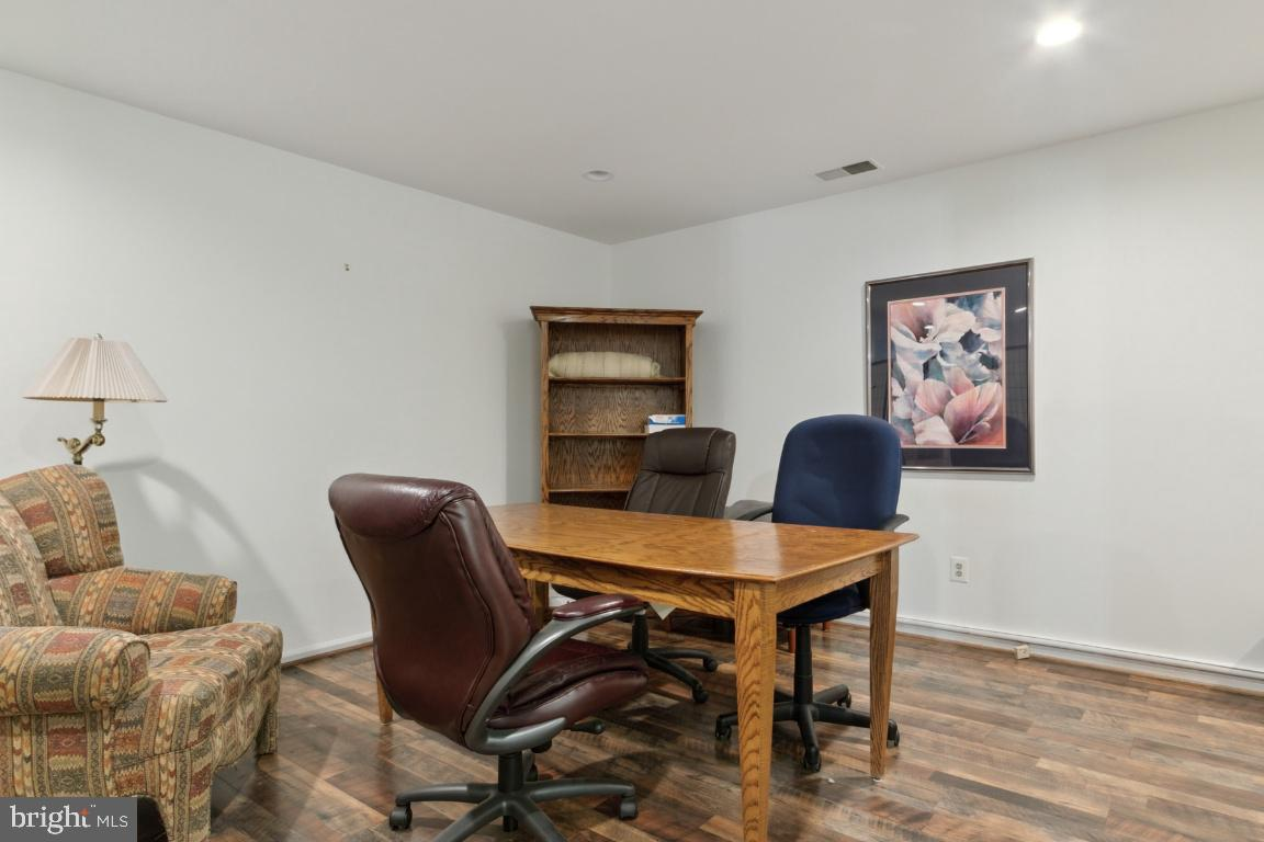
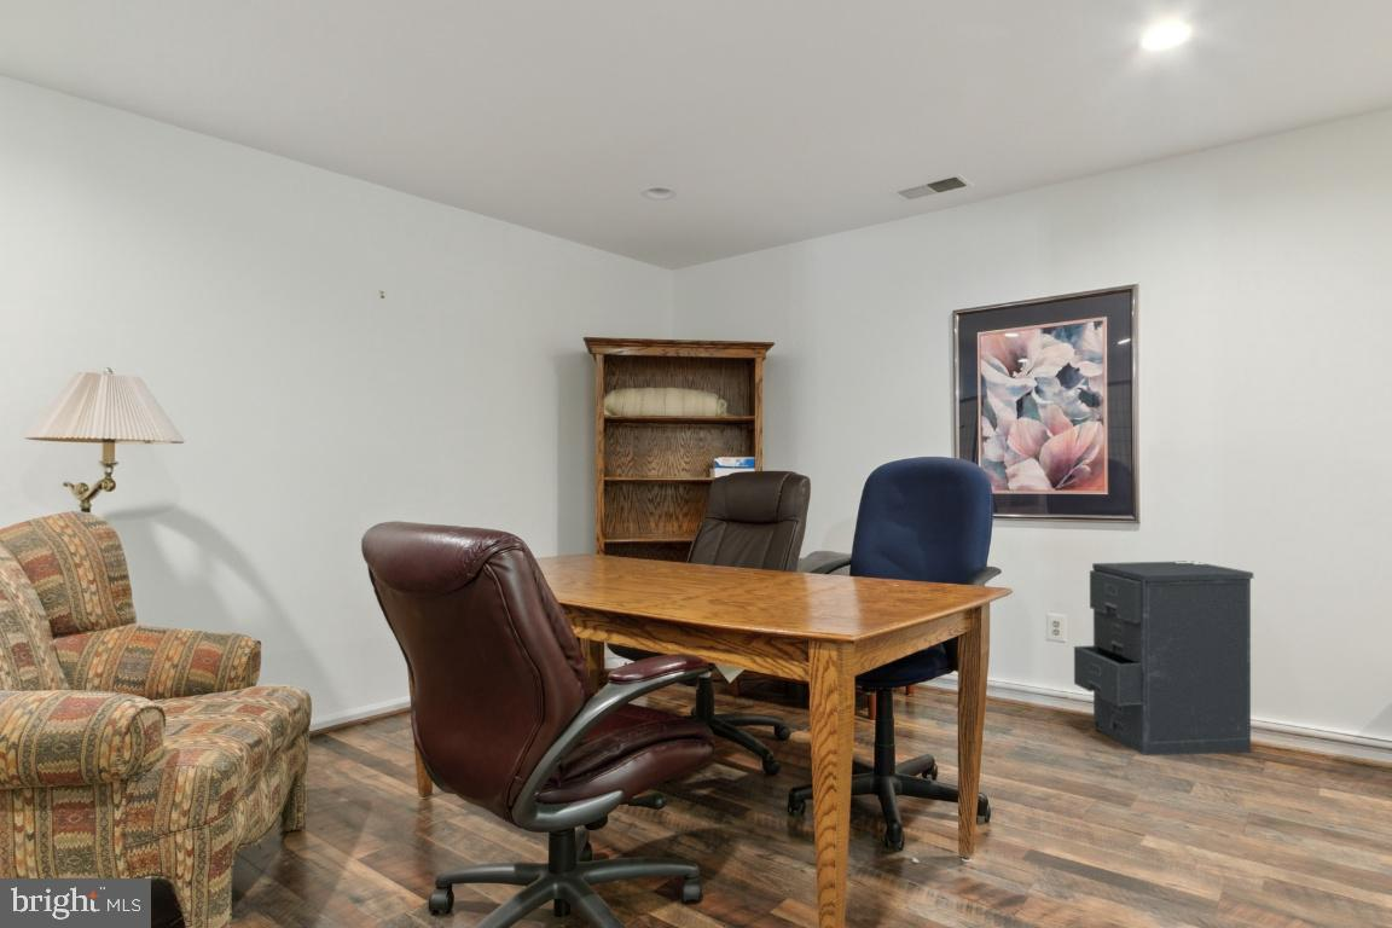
+ filing cabinet (1160, 654)
